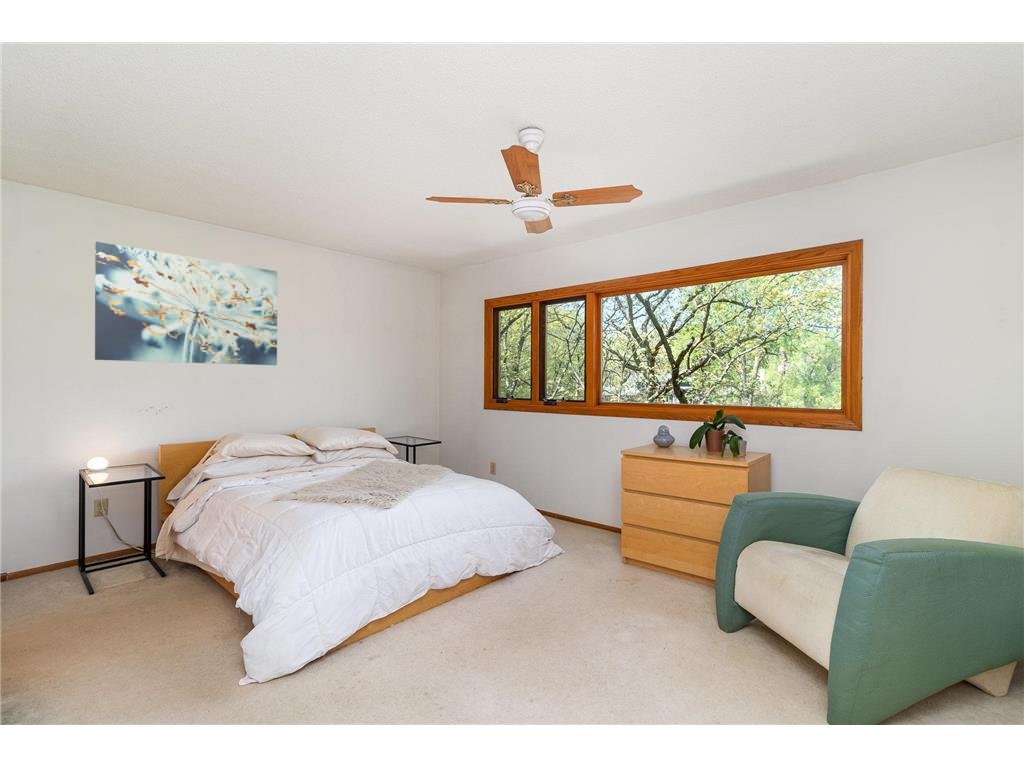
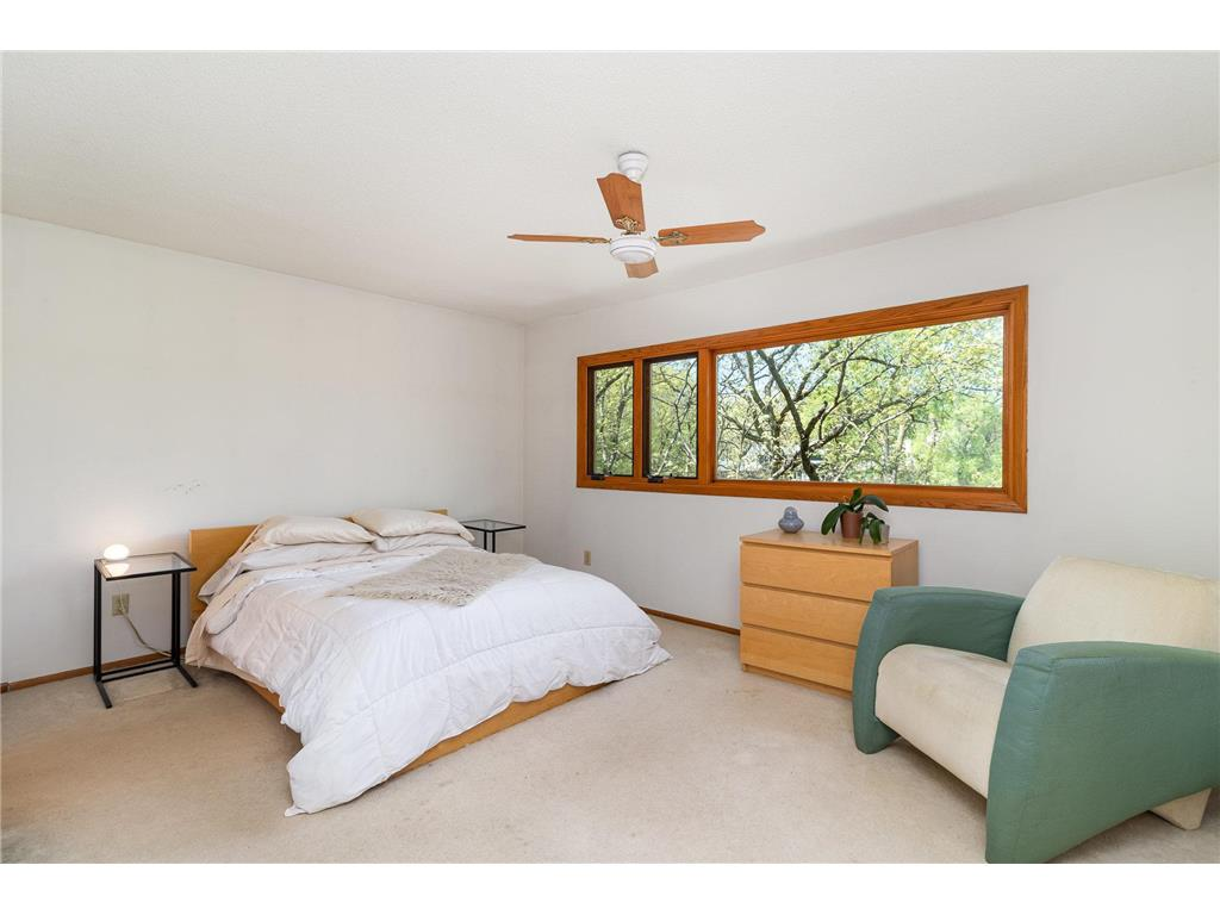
- wall art (196, 310)
